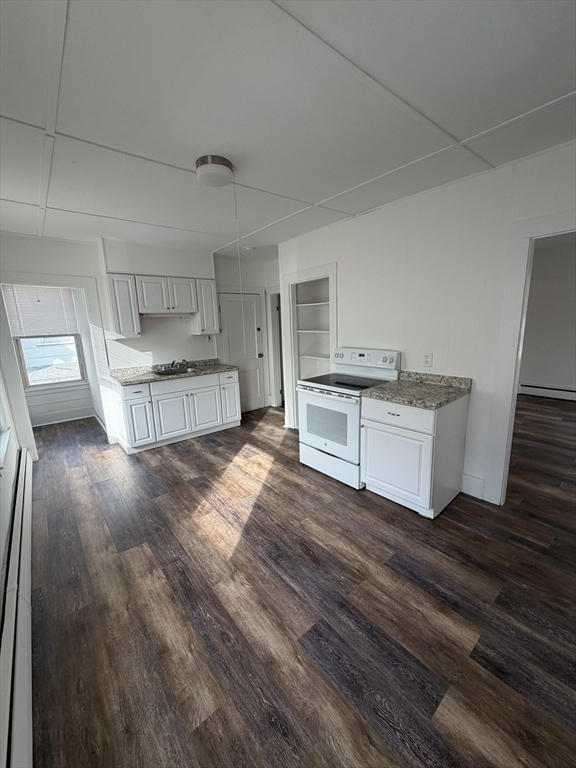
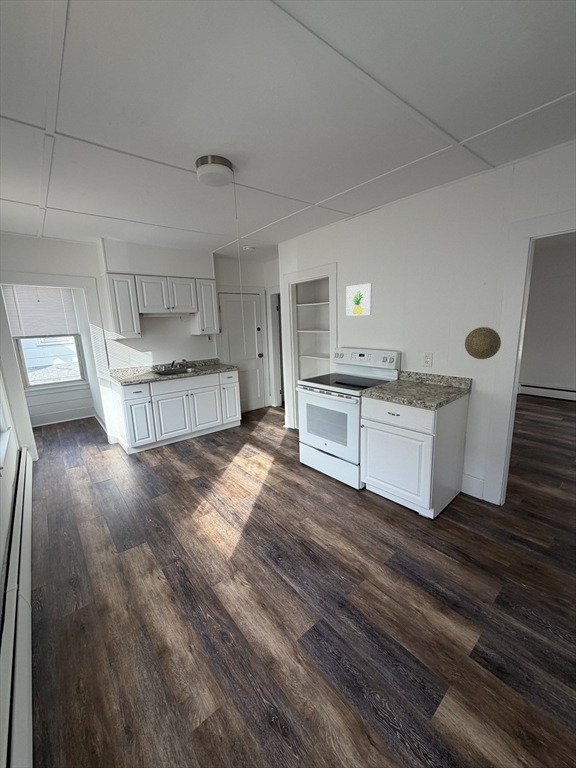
+ decorative plate (481, 343)
+ wall art (358, 300)
